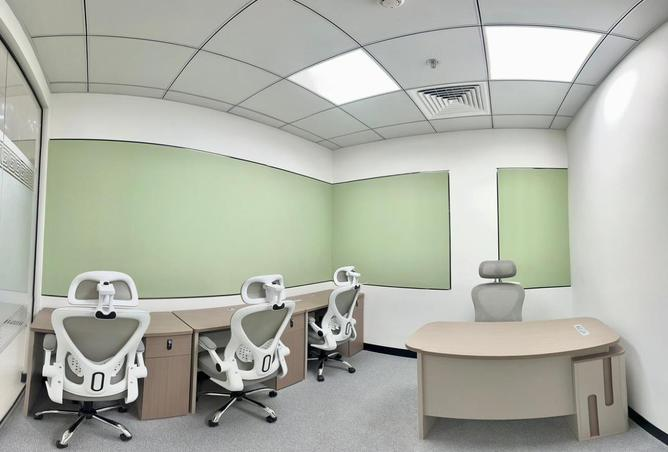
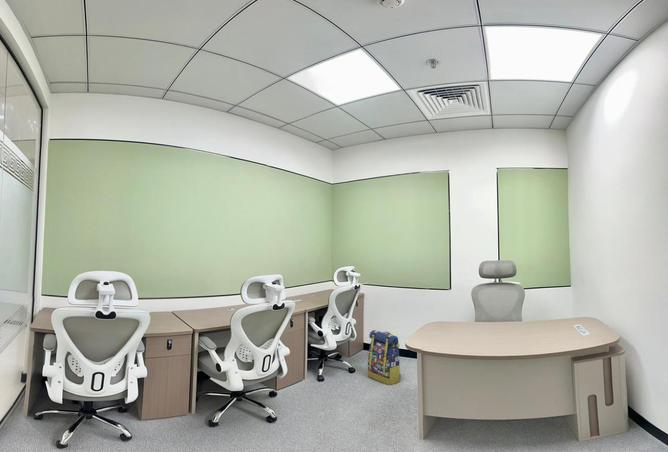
+ backpack (384, 355)
